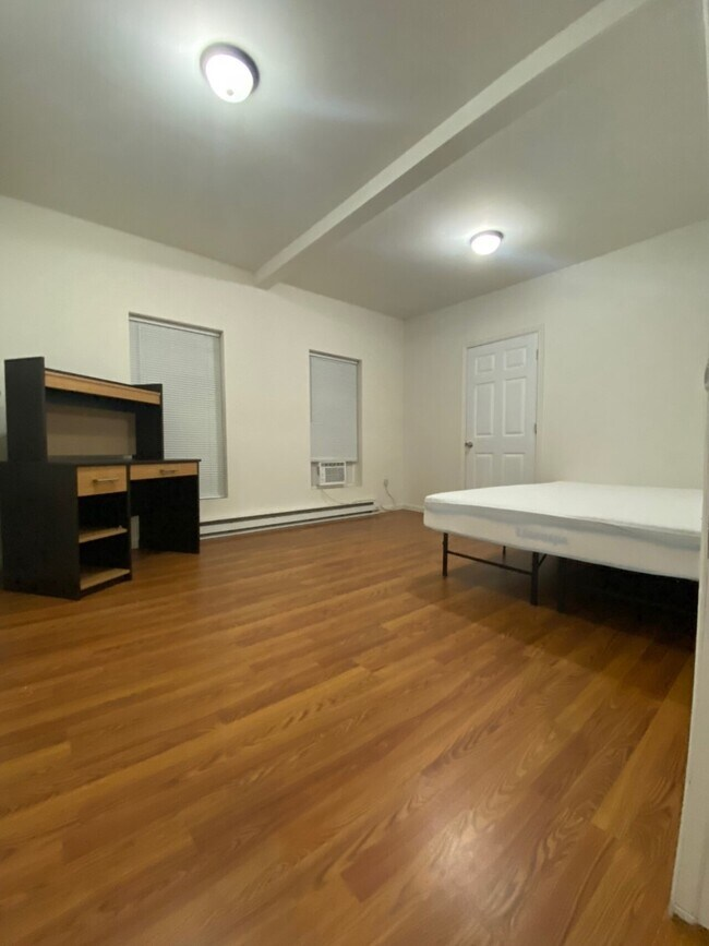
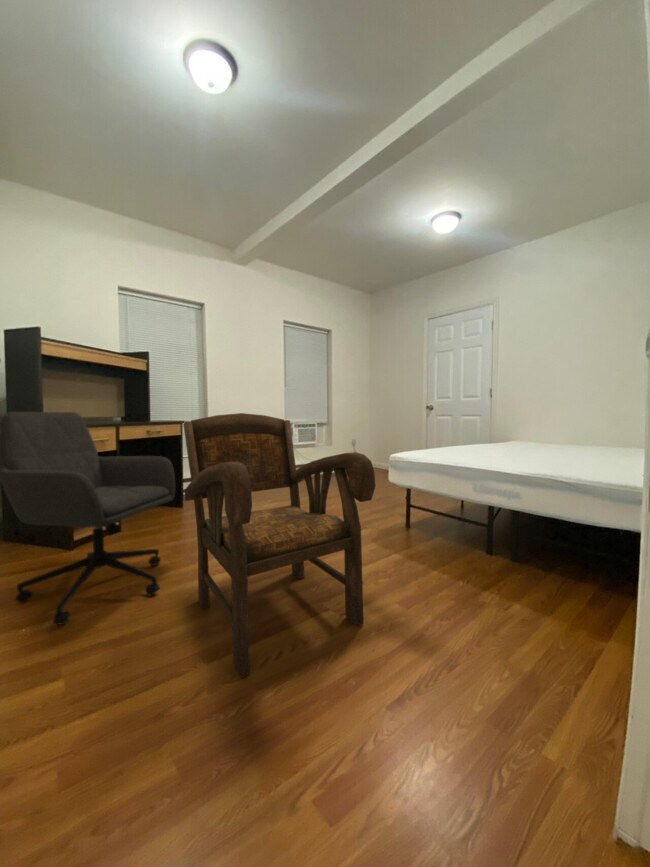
+ office chair (93, 500)
+ armchair (269, 510)
